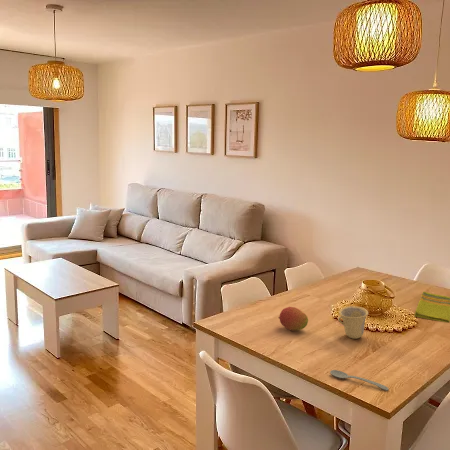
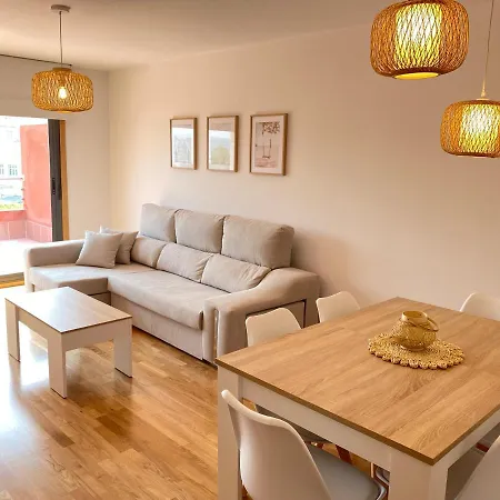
- dish towel (434, 306)
- spoon (359, 379)
- cup (352, 323)
- fruit (293, 318)
